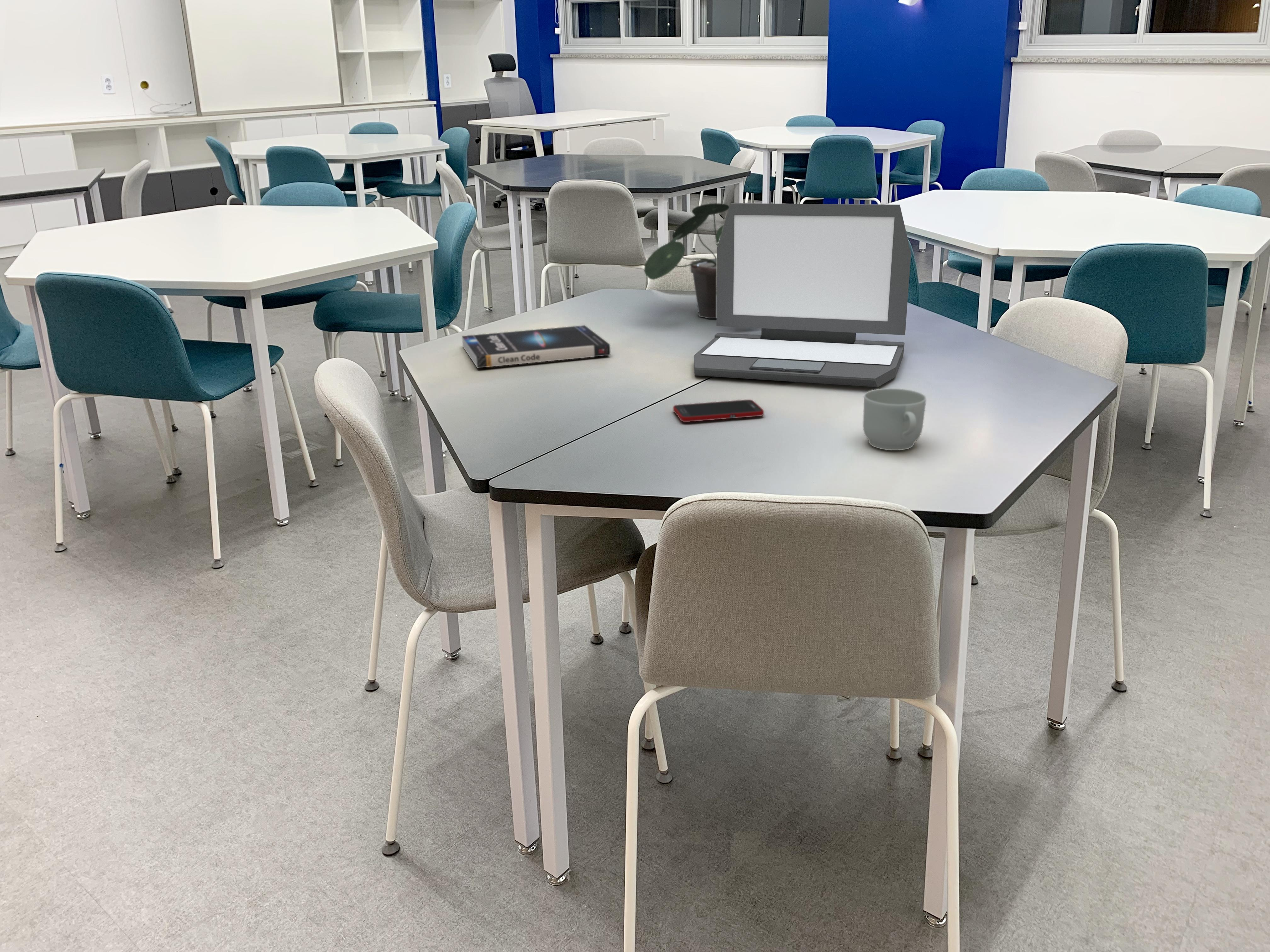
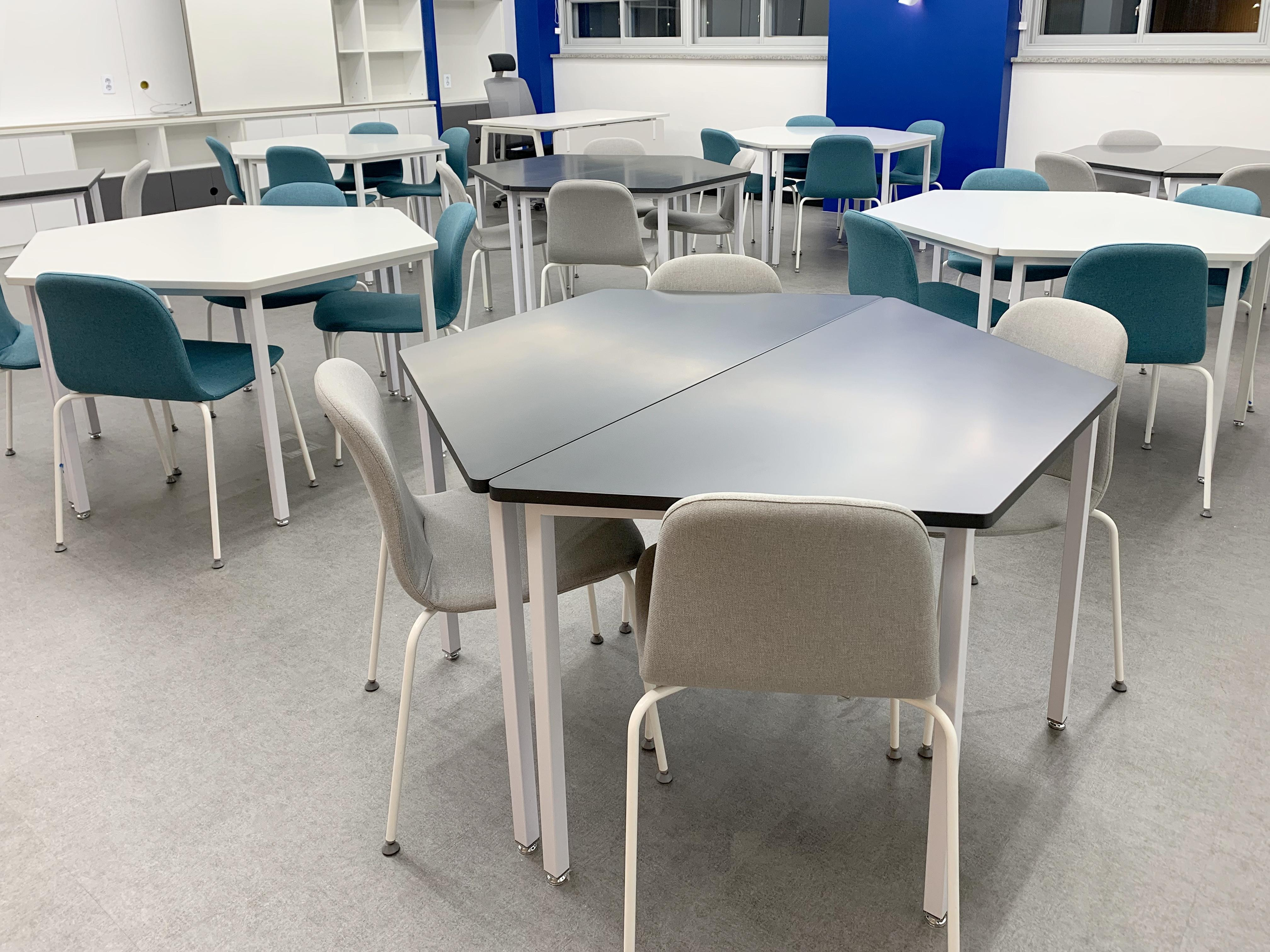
- book (534, 345)
- mug (896, 422)
- cell phone (718, 411)
- laptop (798, 290)
- potted plant (717, 260)
